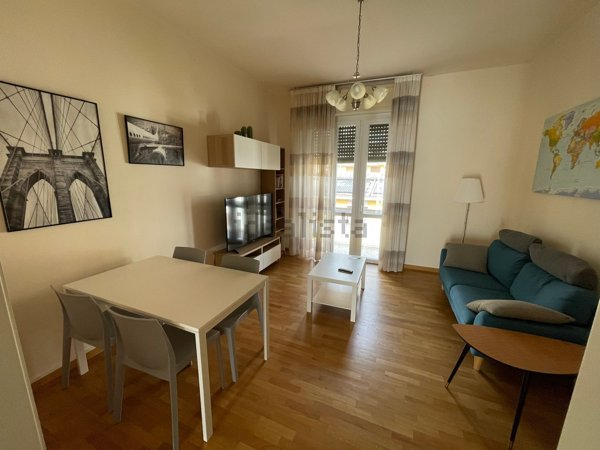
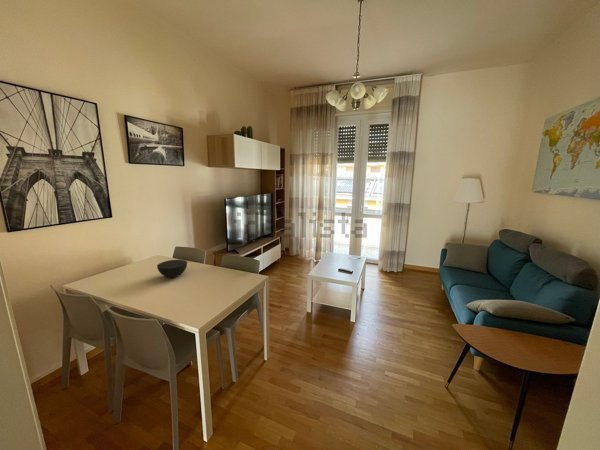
+ bowl (172, 270)
